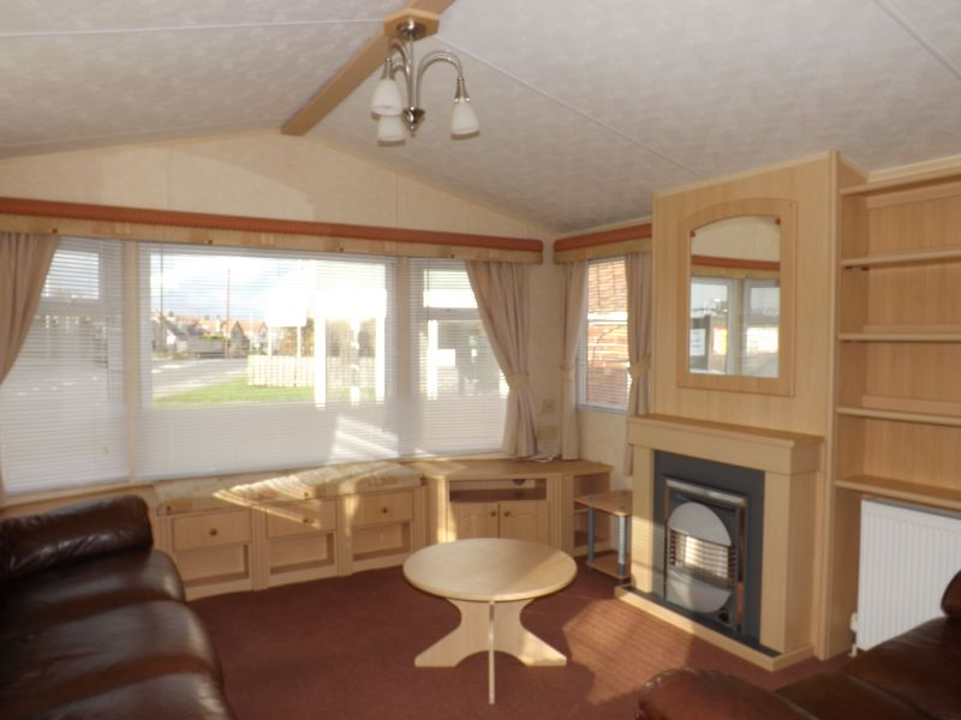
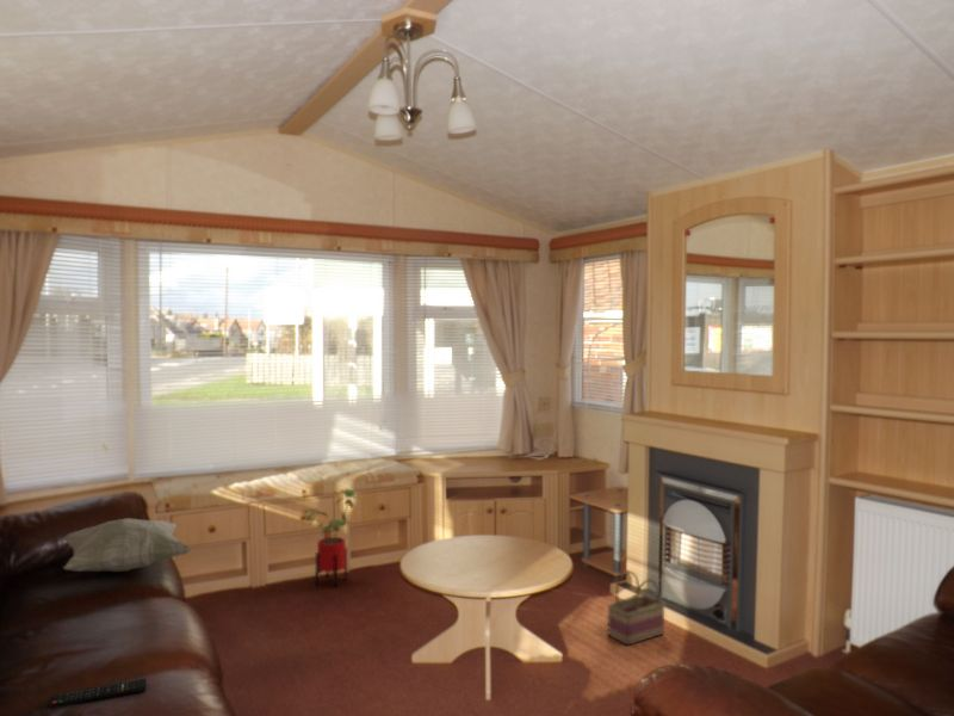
+ basket (636, 605)
+ house plant (335, 535)
+ decorative pillow (125, 543)
+ remote control (98, 693)
